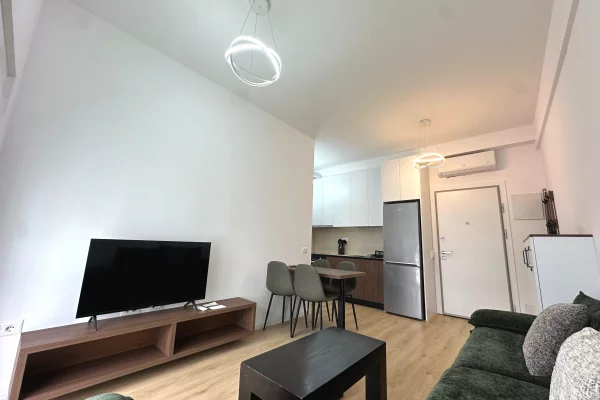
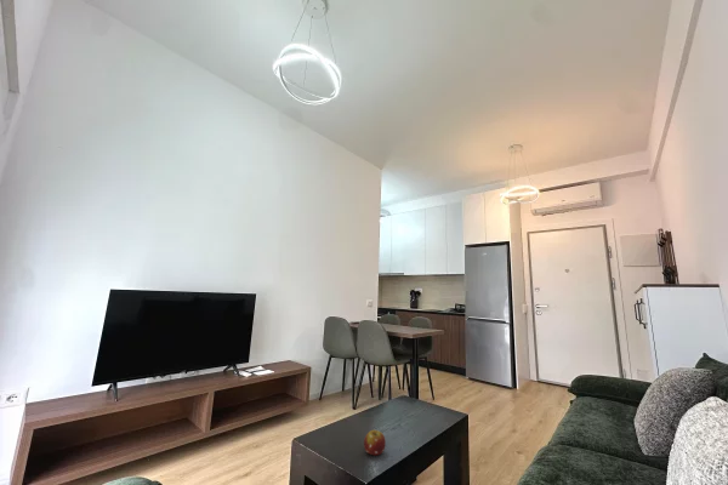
+ fruit (374, 441)
